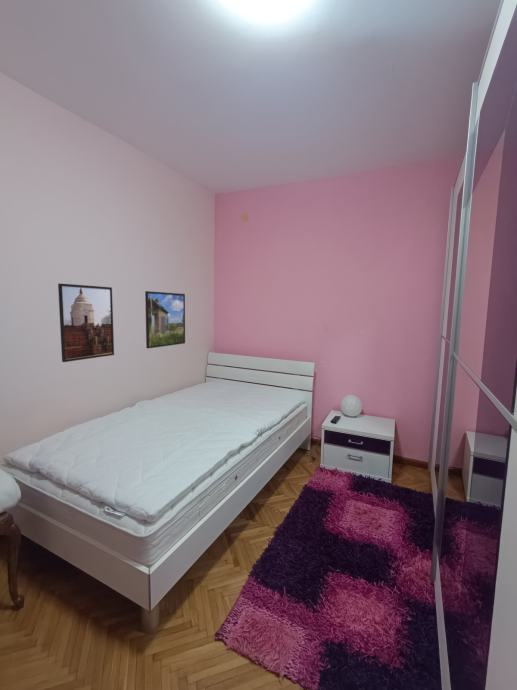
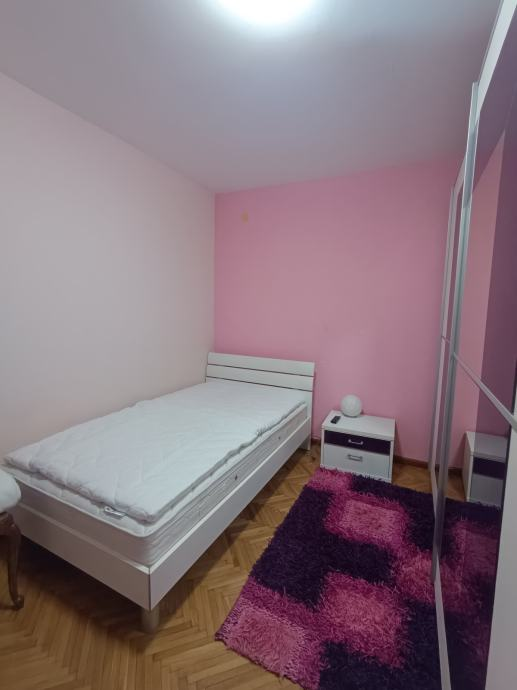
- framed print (166, 319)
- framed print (88, 322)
